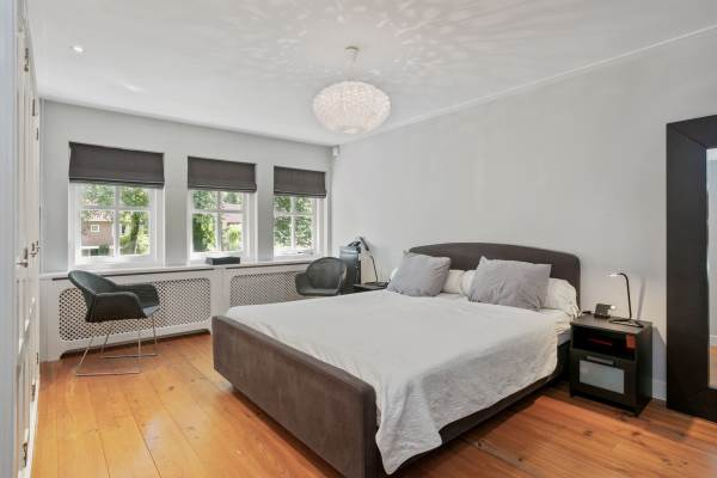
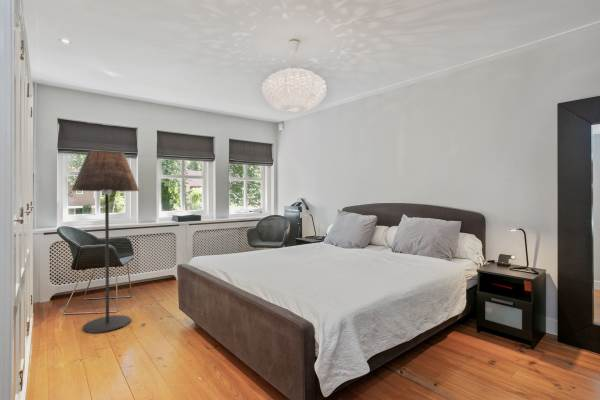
+ floor lamp (107, 238)
